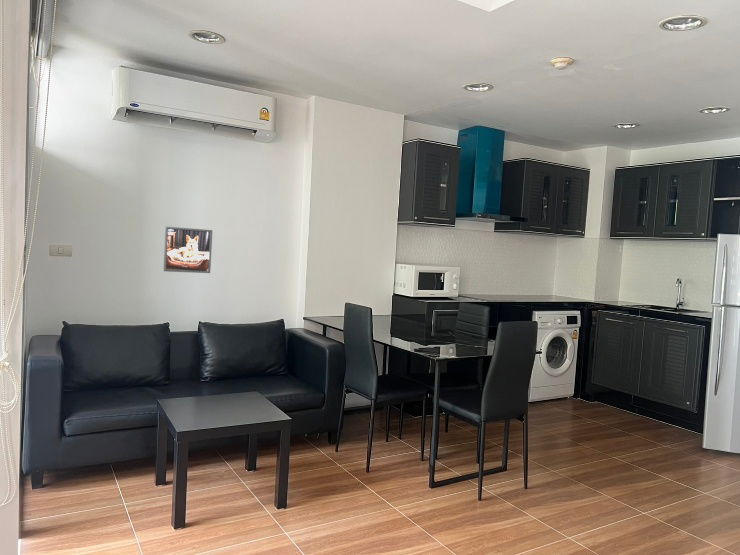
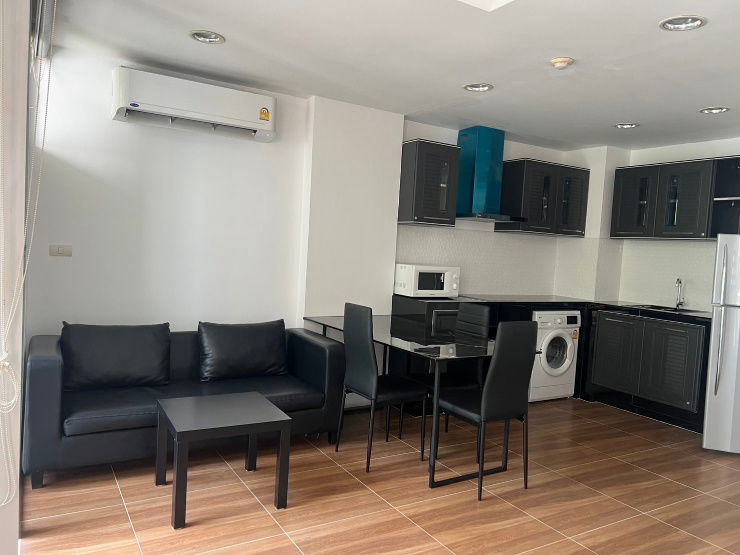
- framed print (188, 250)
